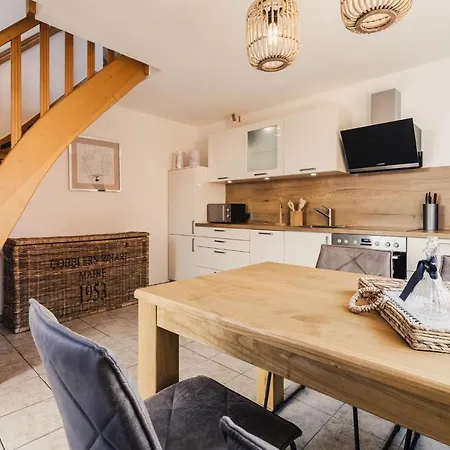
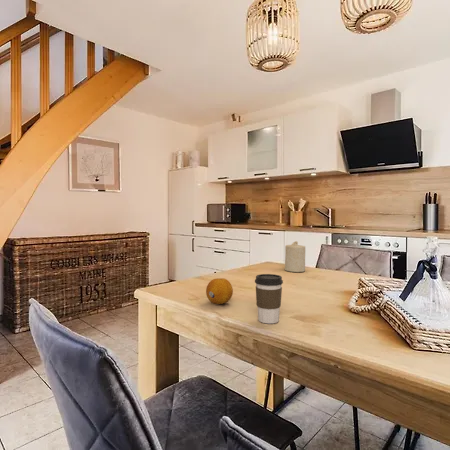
+ fruit (219, 291)
+ candle (294, 255)
+ coffee cup (268, 298)
